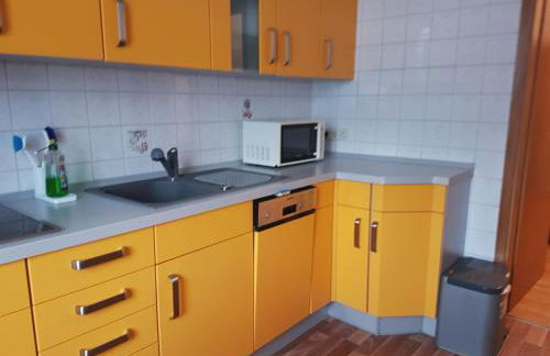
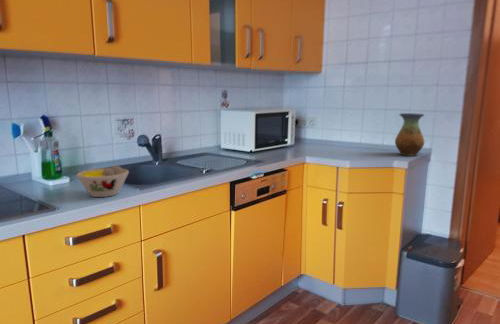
+ bowl (103, 179)
+ vase (410, 134)
